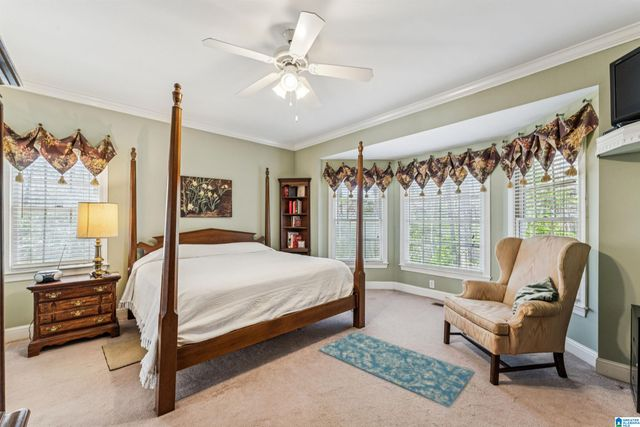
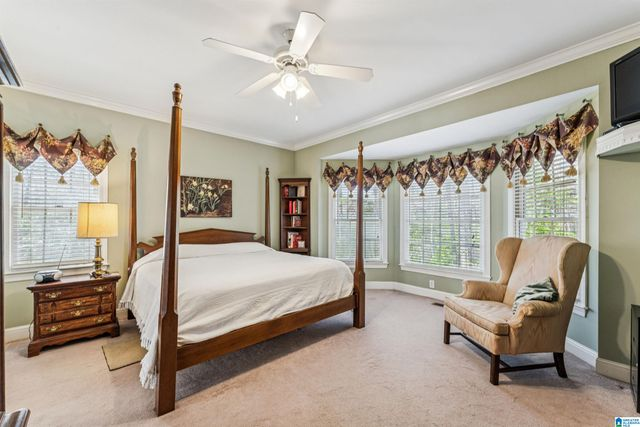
- rug (390, 359)
